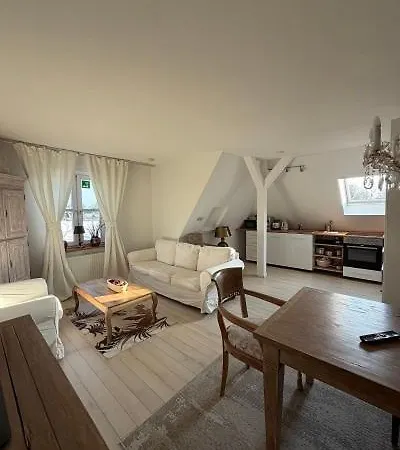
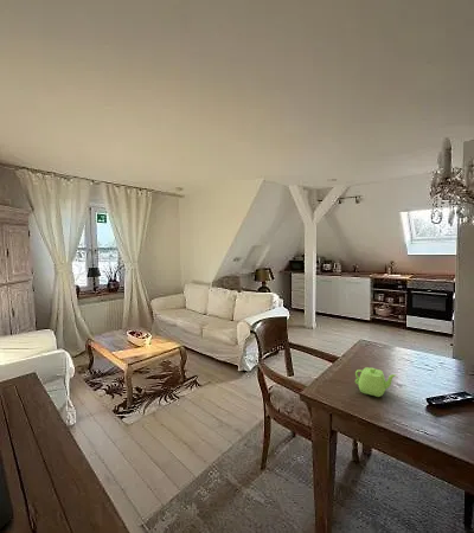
+ teapot (374, 380)
